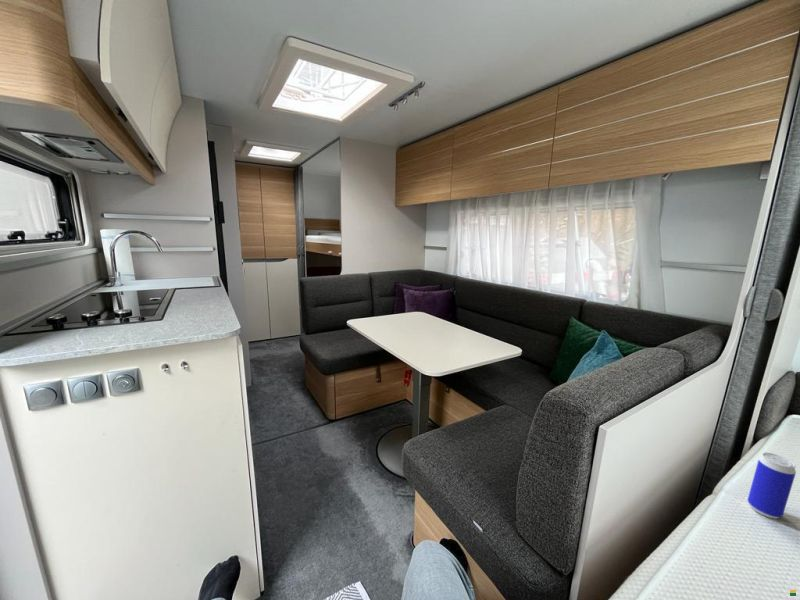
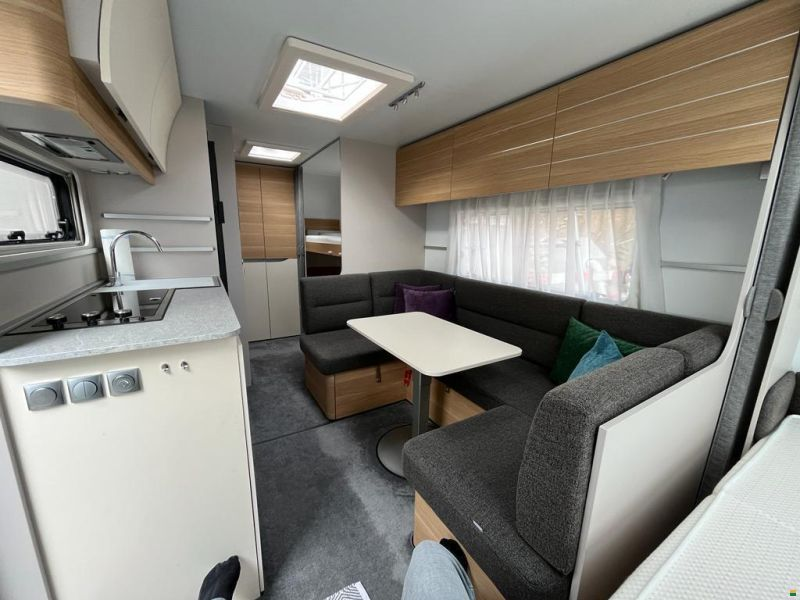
- beverage can (771, 485)
